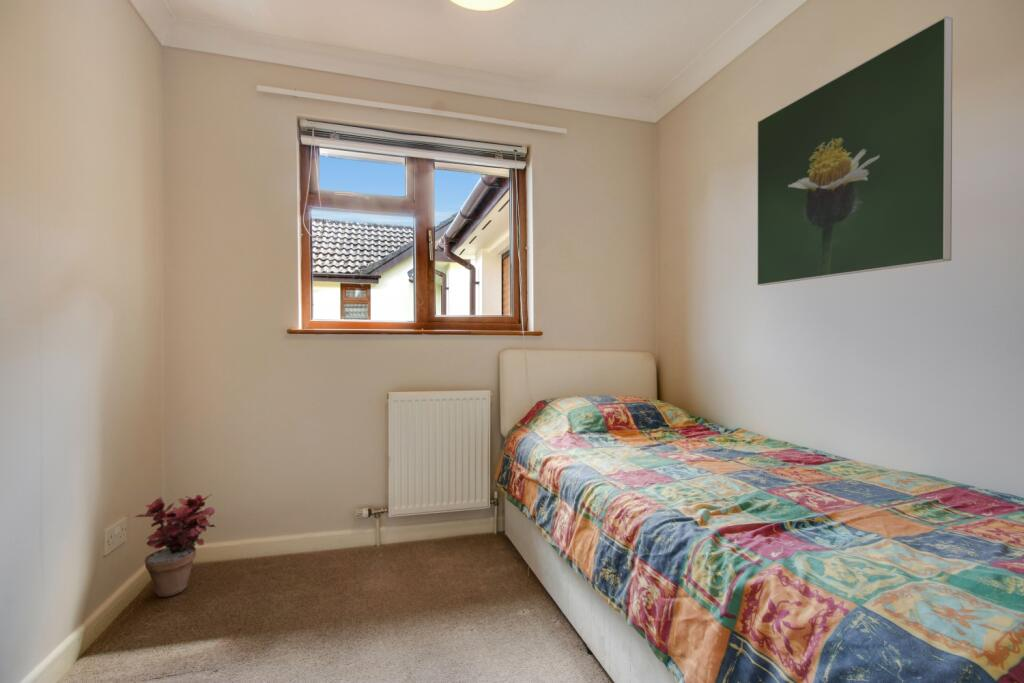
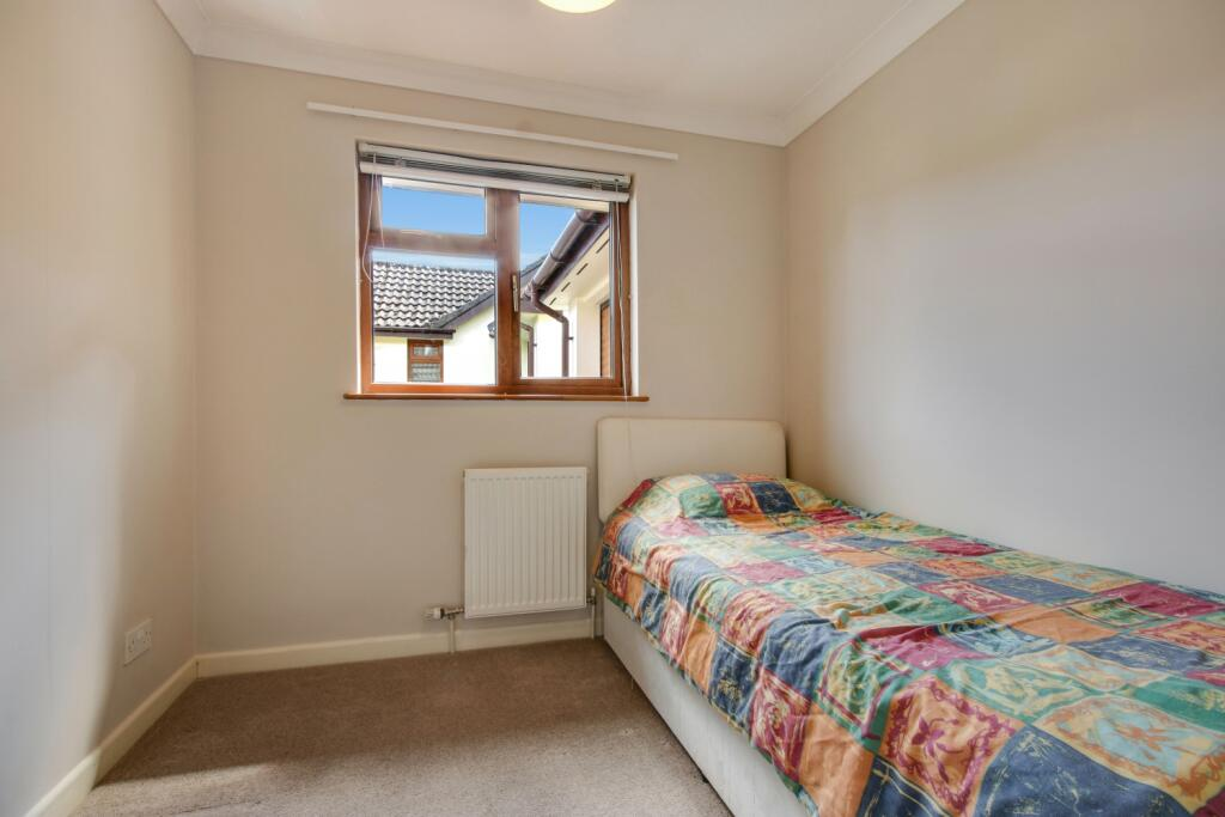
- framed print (835, 177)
- potted plant (178, 542)
